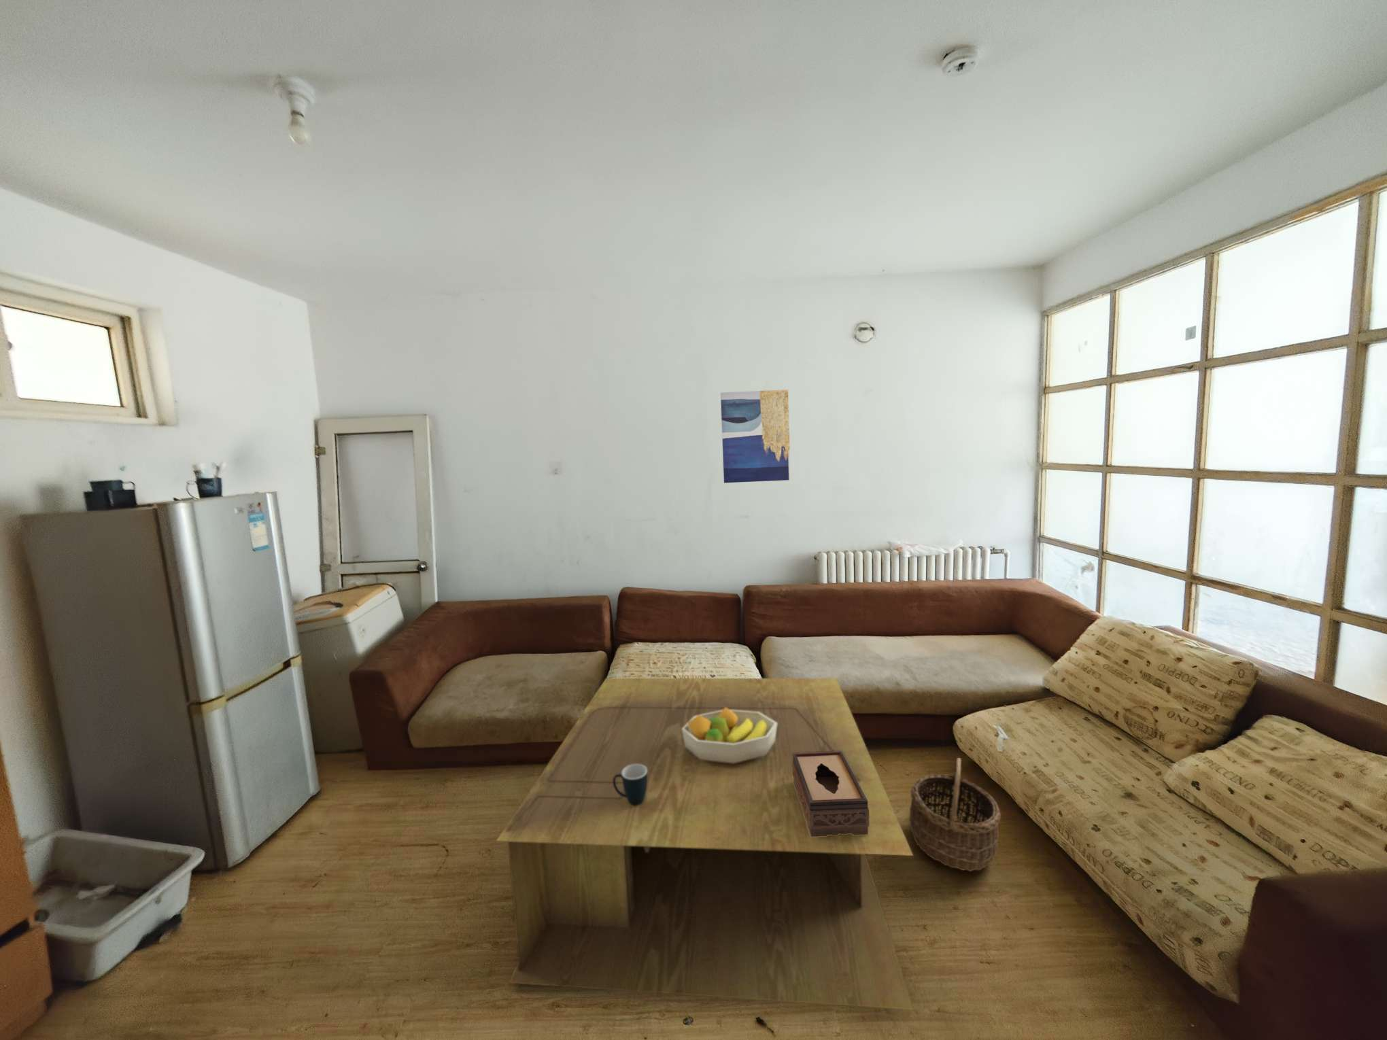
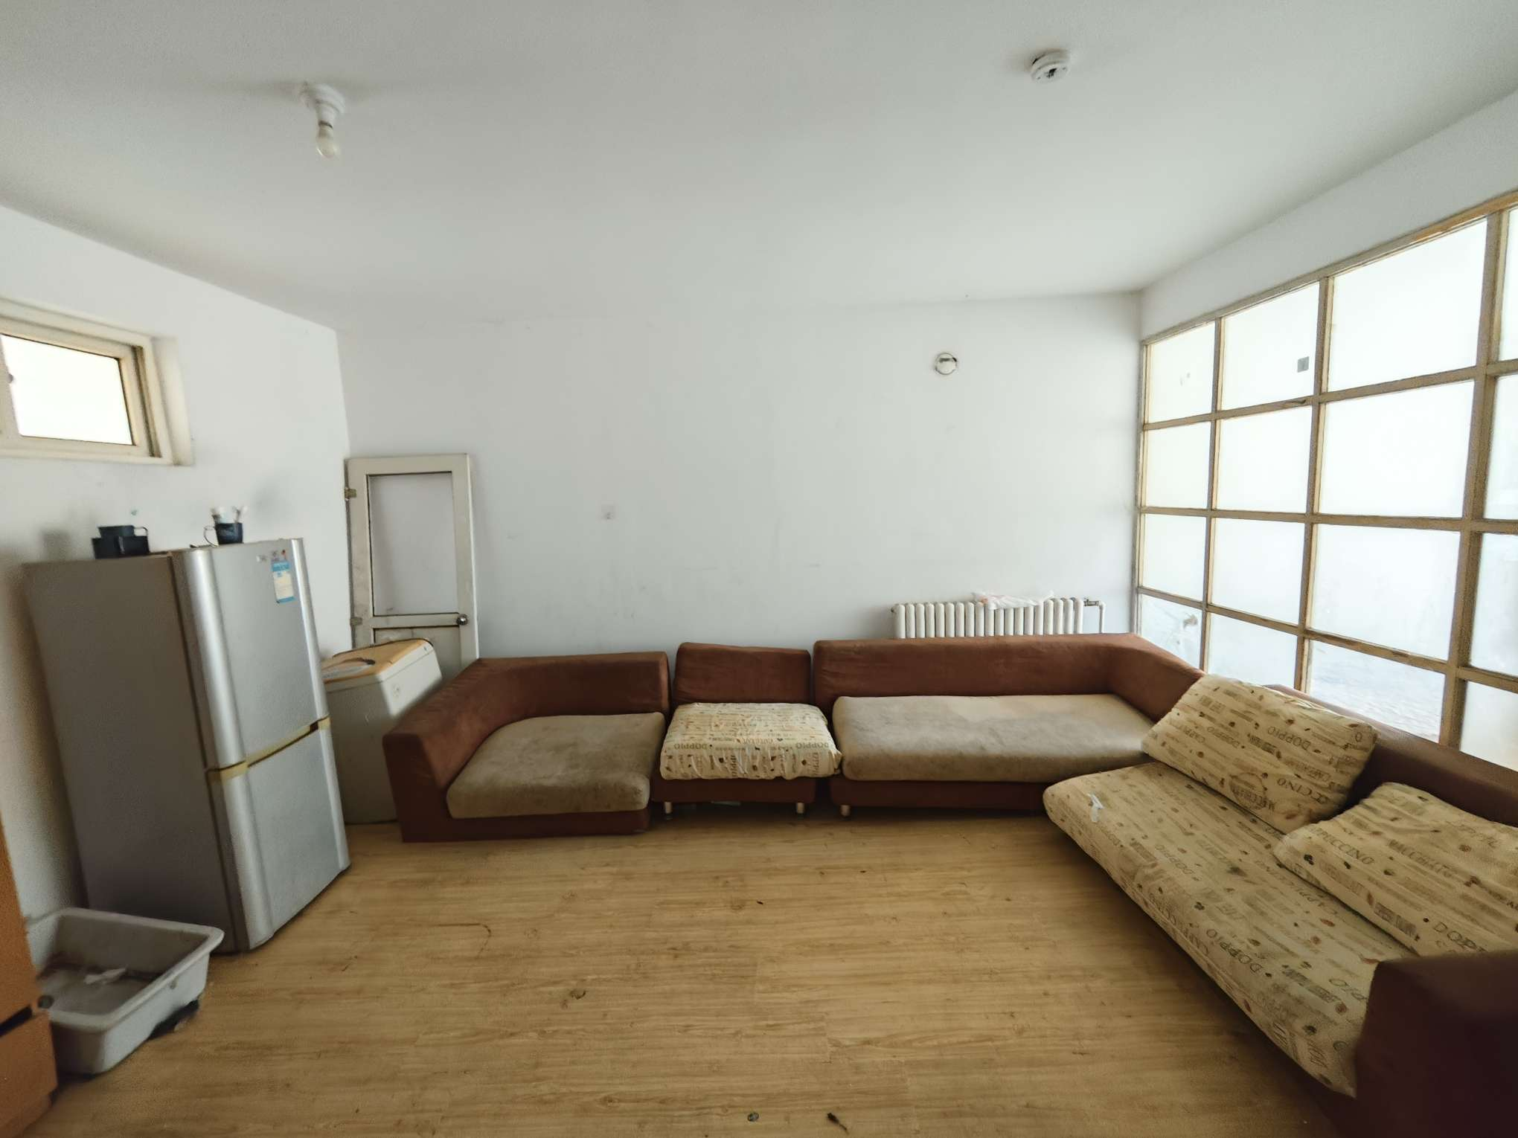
- wall art (756, 436)
- fruit bowl (730, 732)
- coffee table (712, 793)
- tissue box (828, 790)
- mug (630, 785)
- wicker basket (952, 805)
